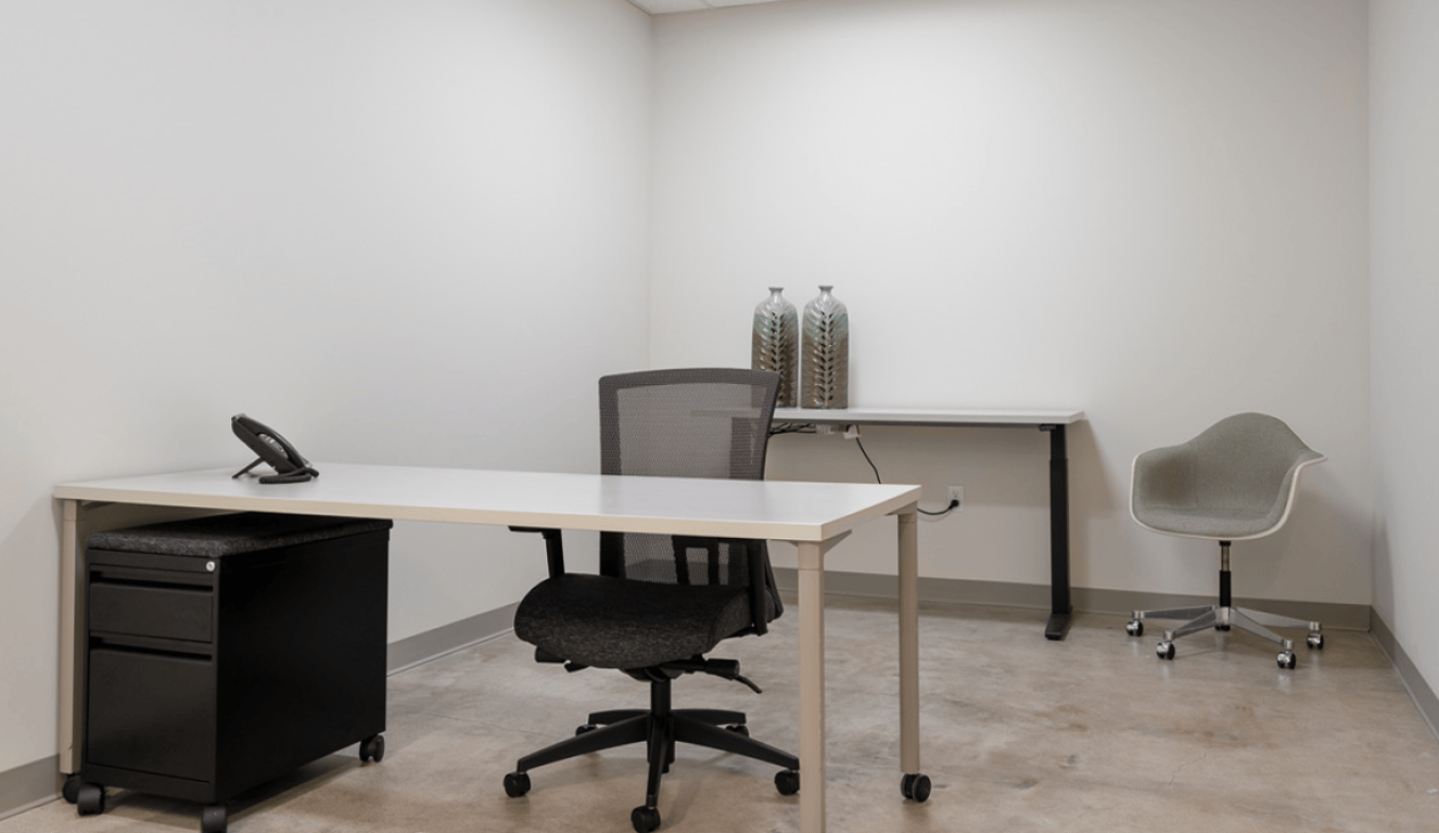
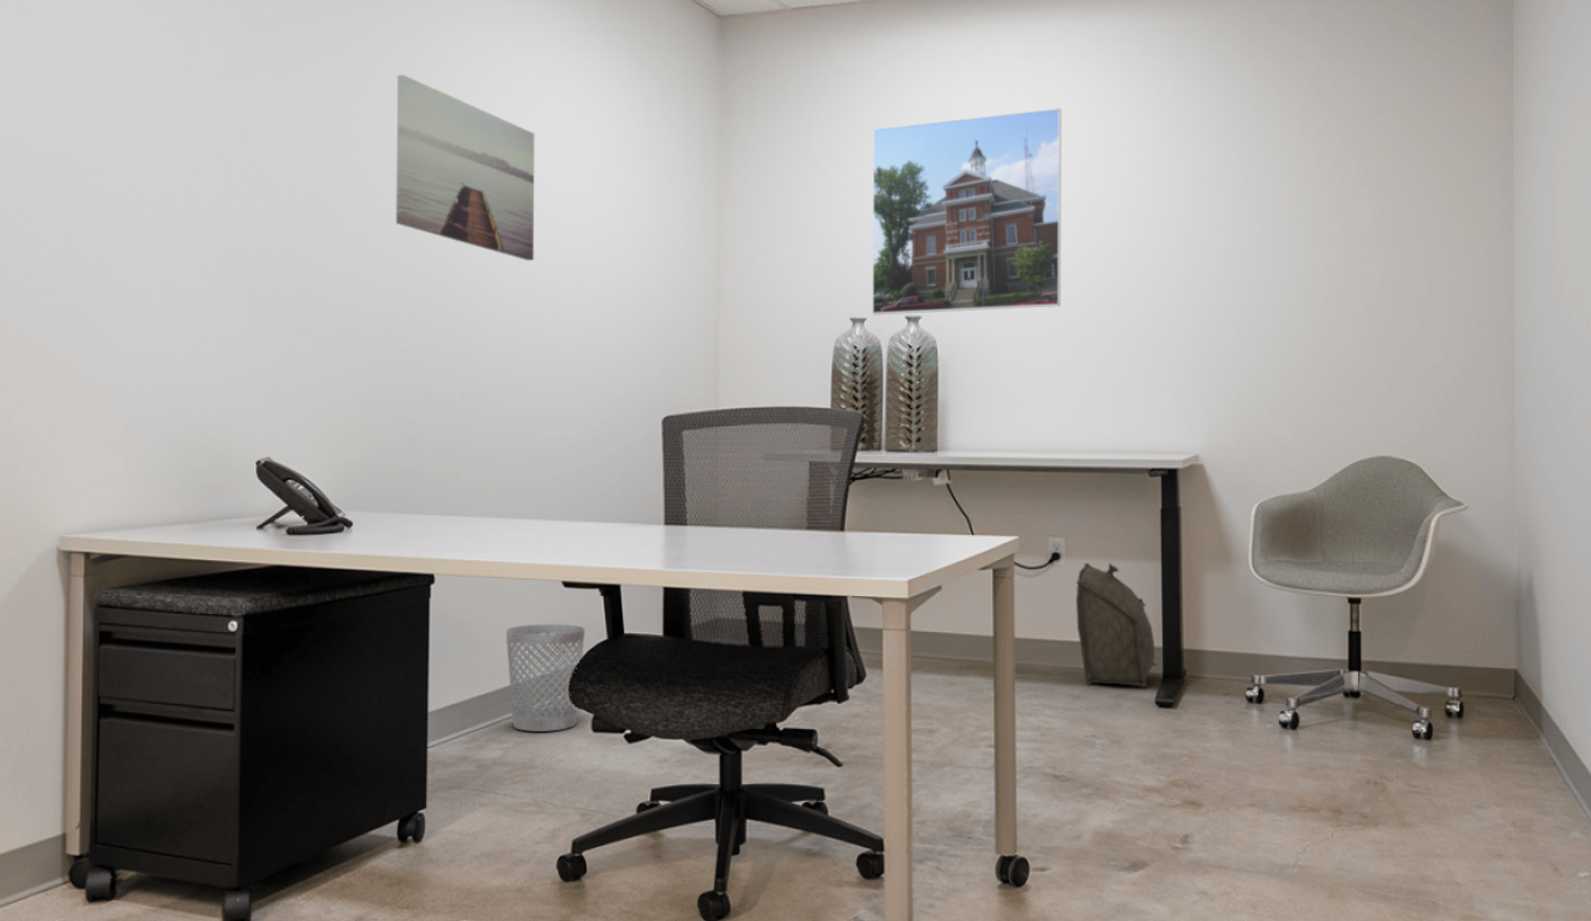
+ backpack (1117, 621)
+ wastebasket (545, 676)
+ wall art (470, 174)
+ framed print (963, 215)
